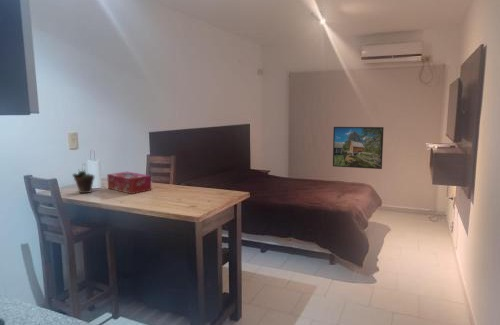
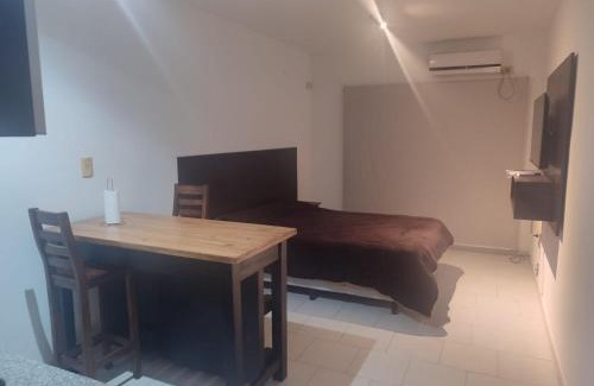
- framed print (357, 147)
- succulent plant (84, 177)
- tissue box (129, 182)
